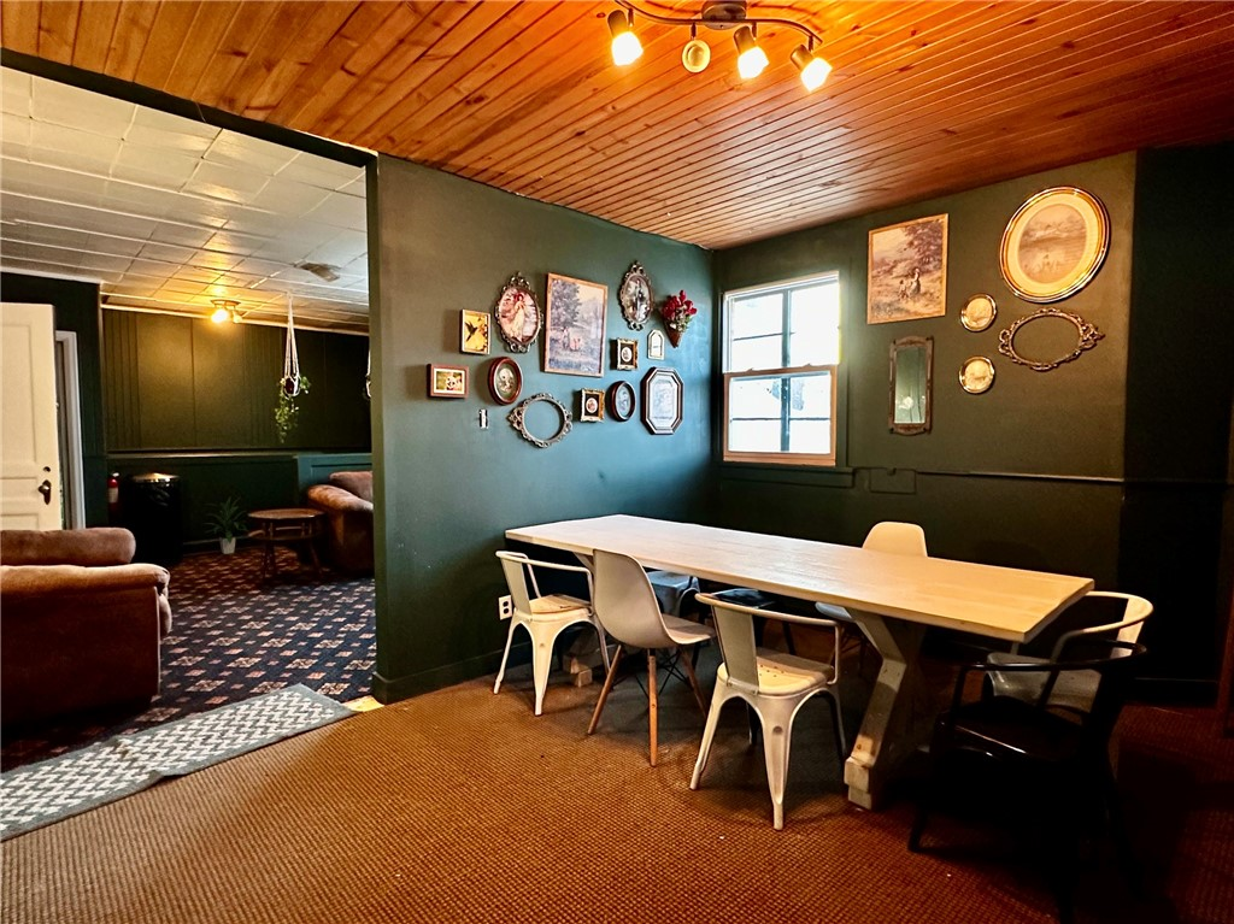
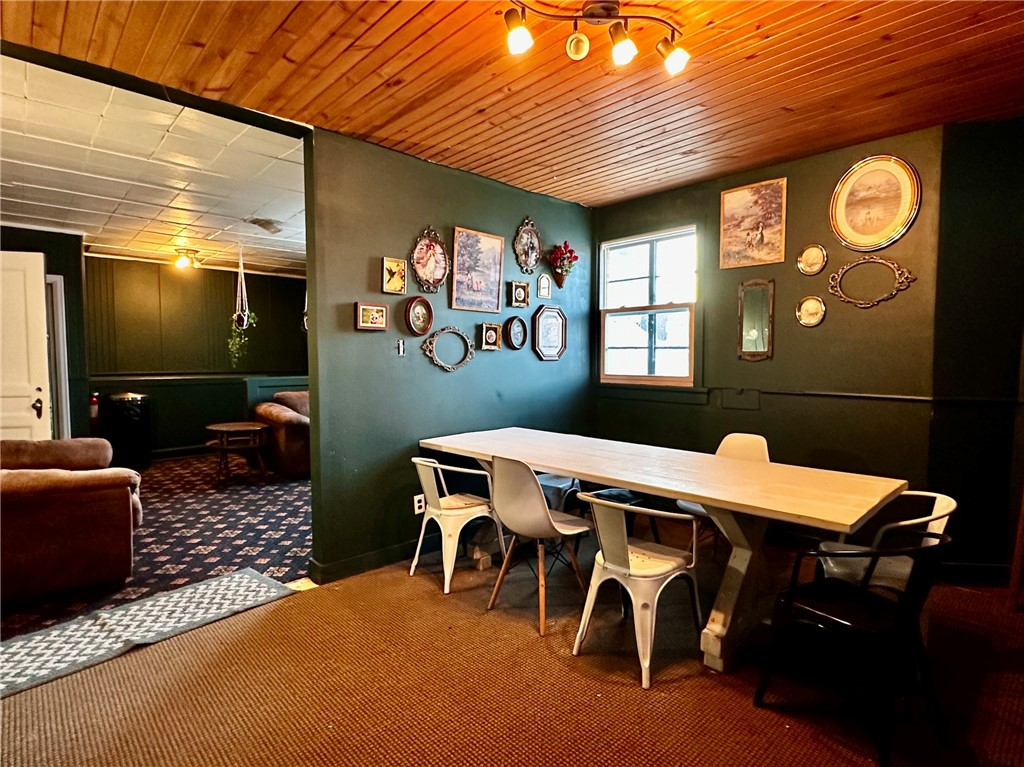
- indoor plant (225, 524)
